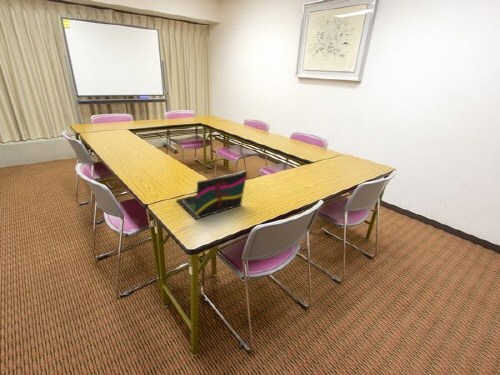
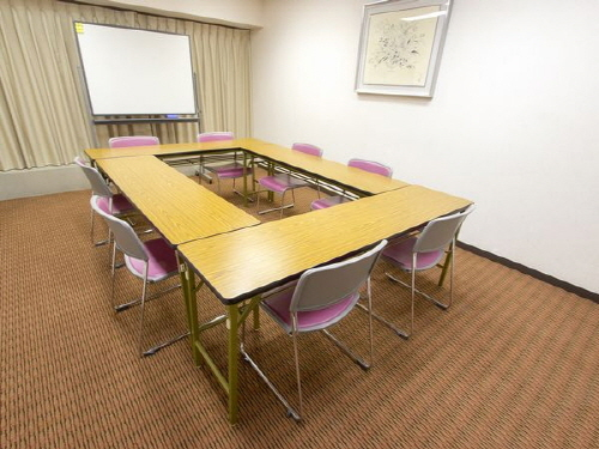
- laptop (204, 188)
